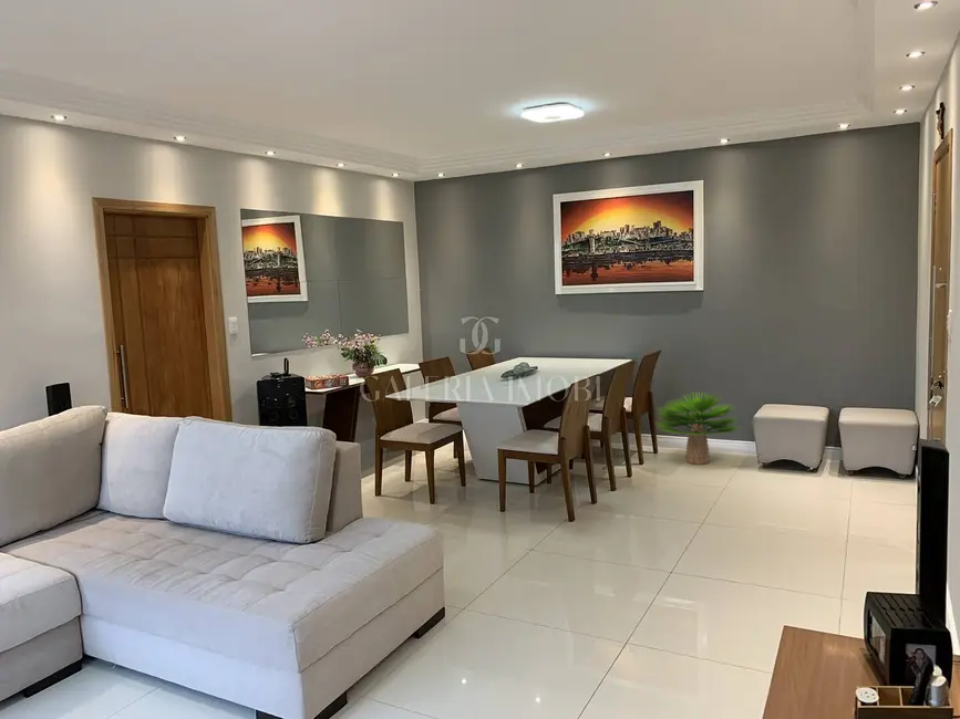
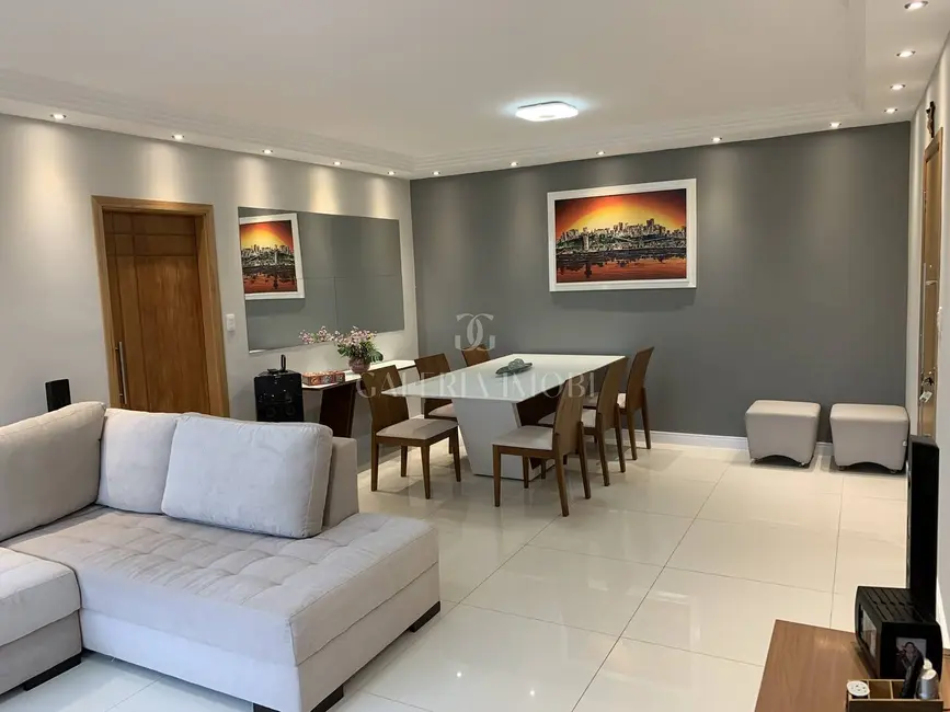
- potted plant (696, 425)
